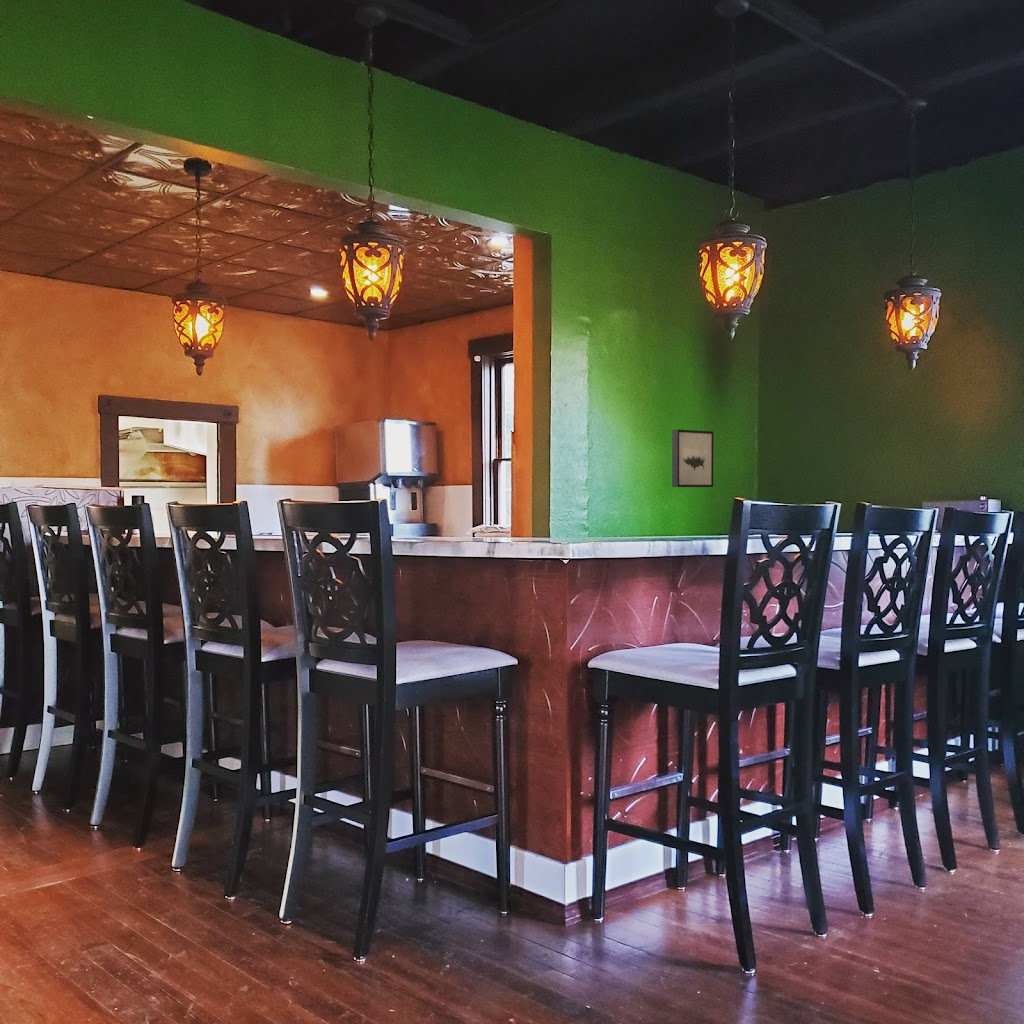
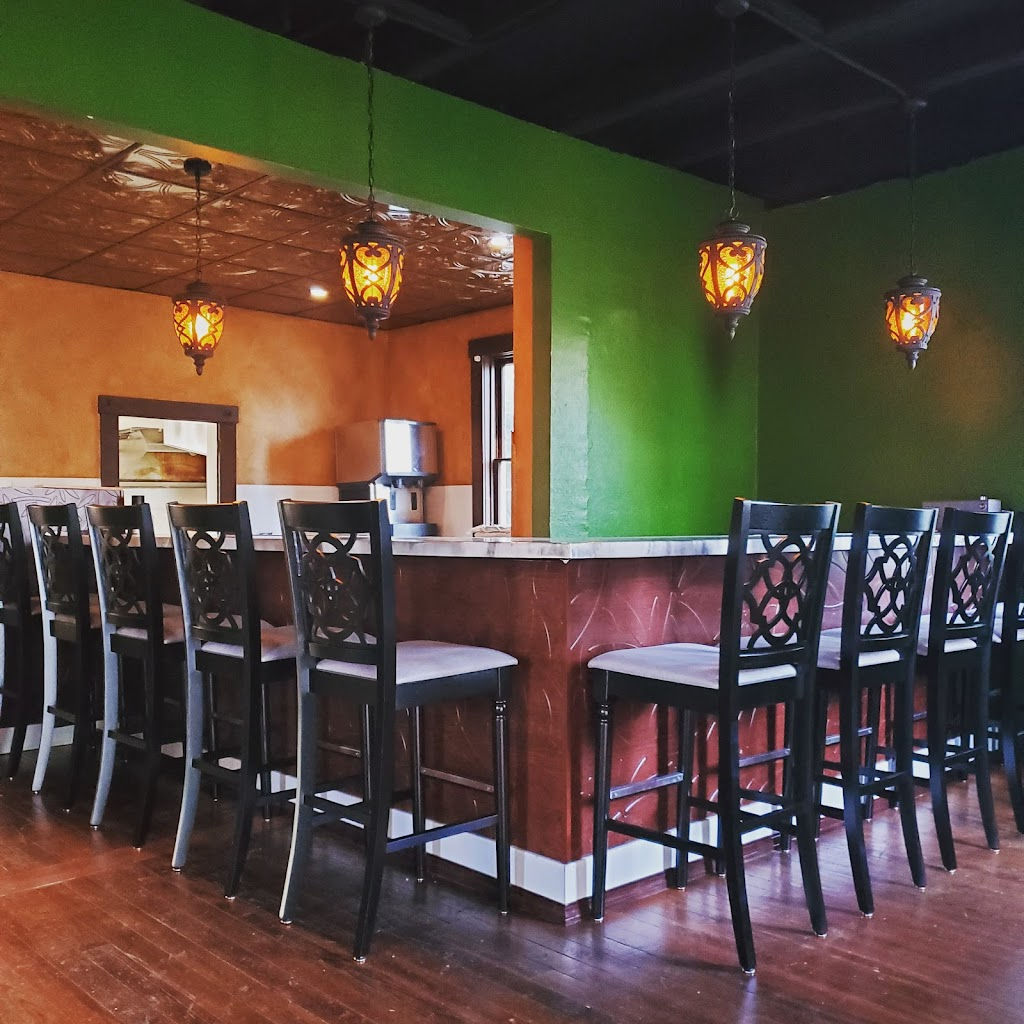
- wall art (693, 458)
